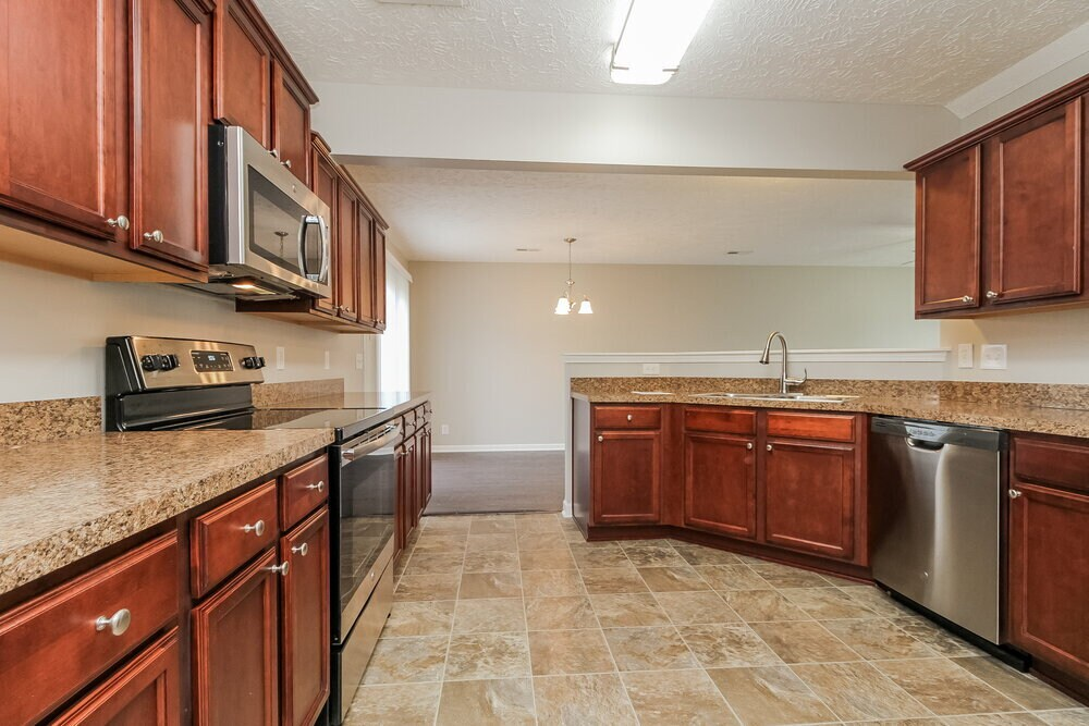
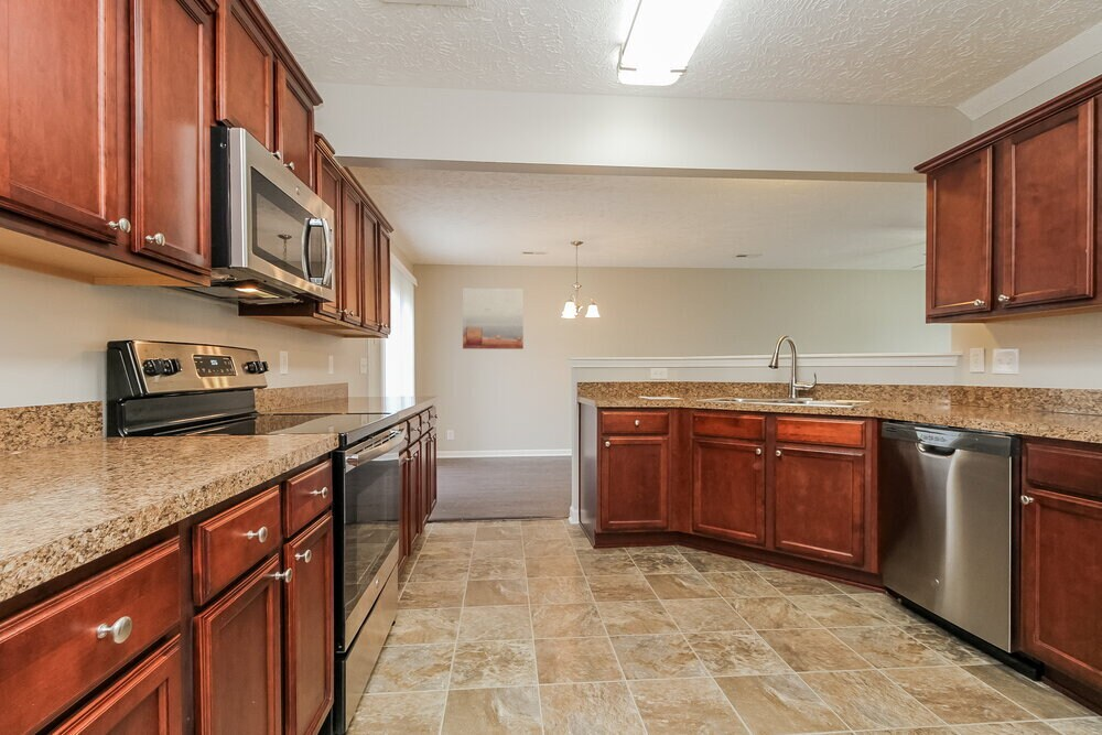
+ wall art (493, 318)
